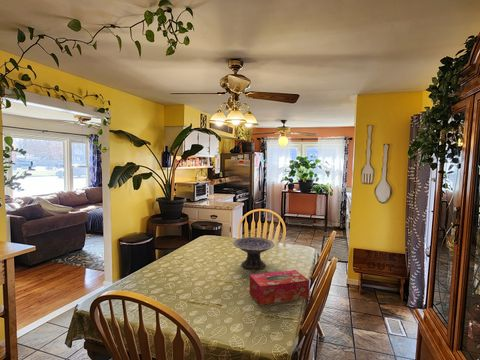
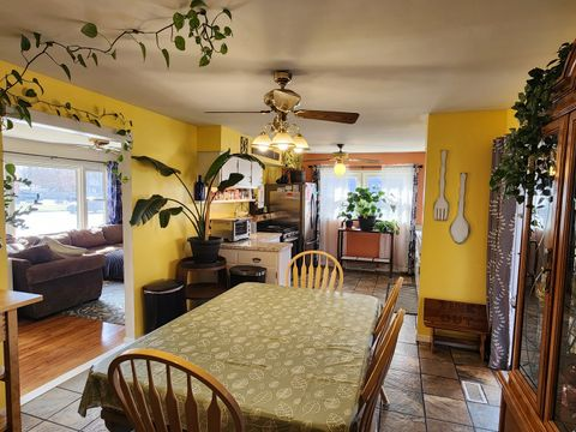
- decorative bowl (253, 253)
- tissue box (278, 286)
